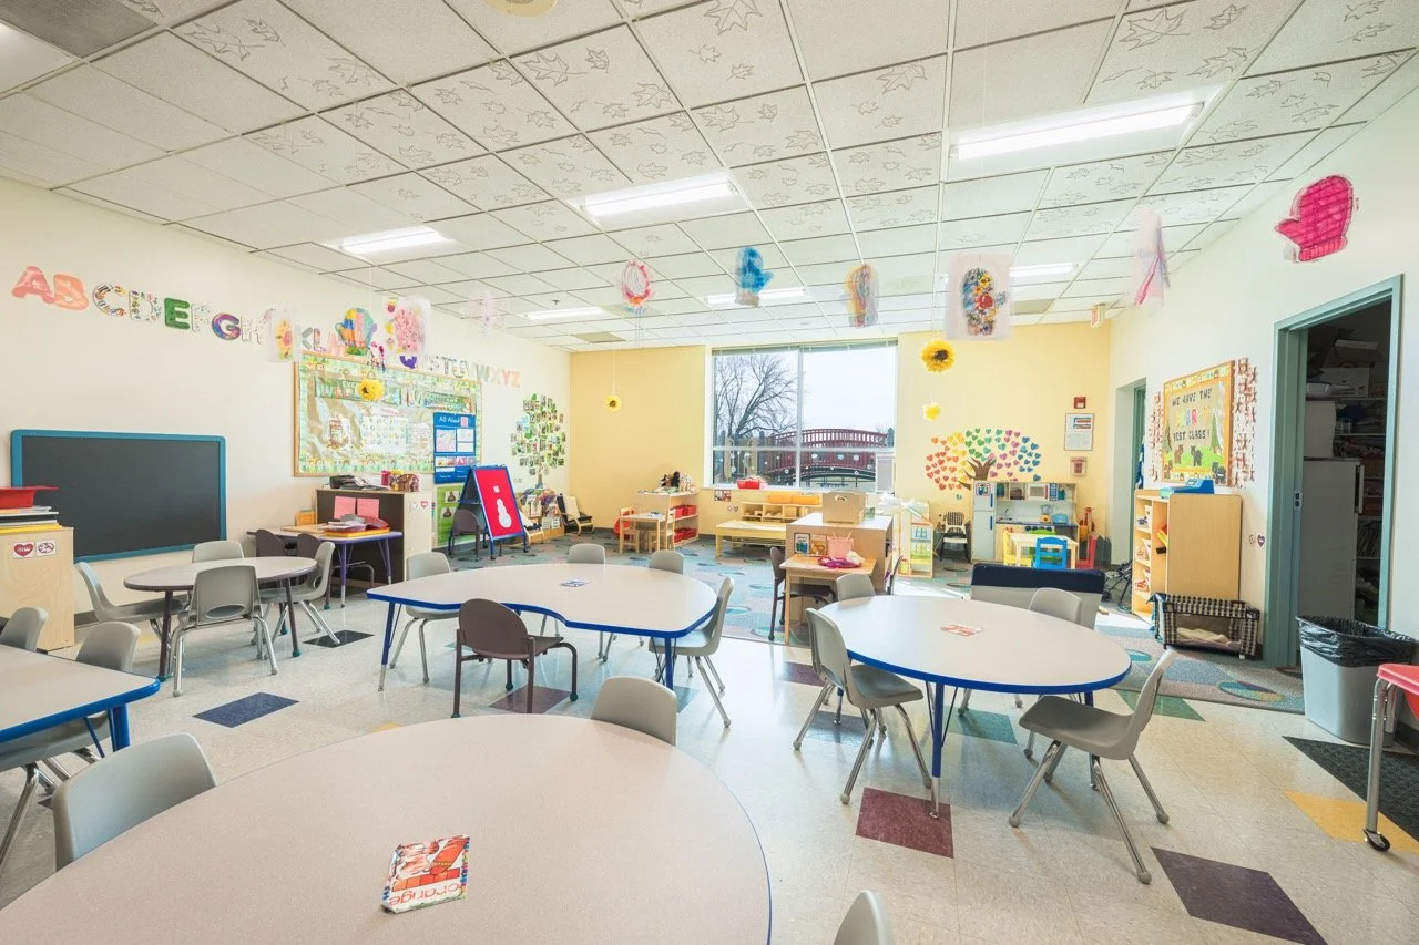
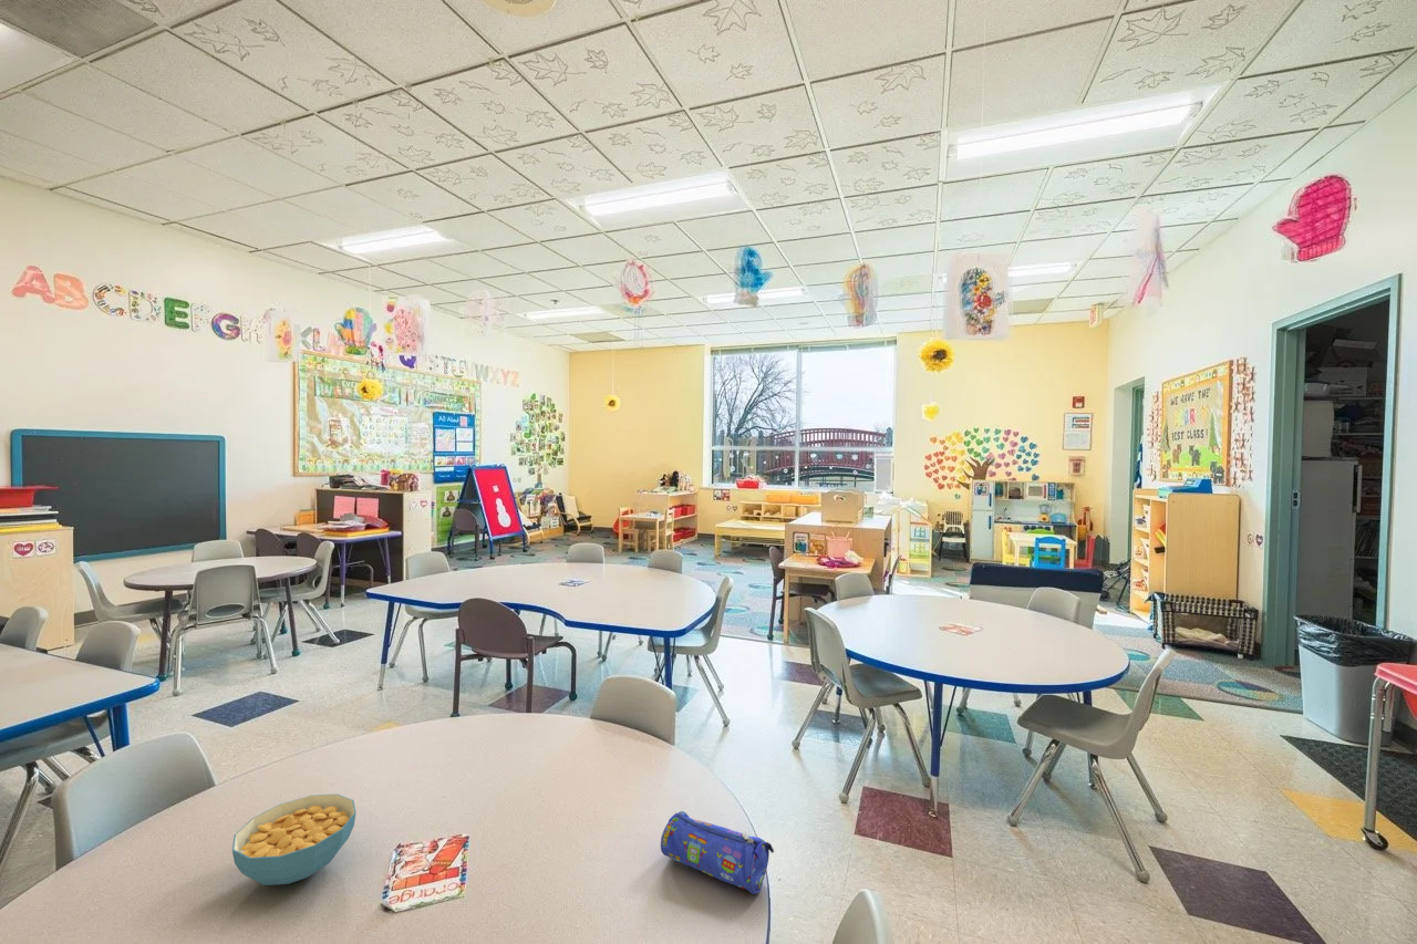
+ cereal bowl (297, 848)
+ pencil case (714, 848)
